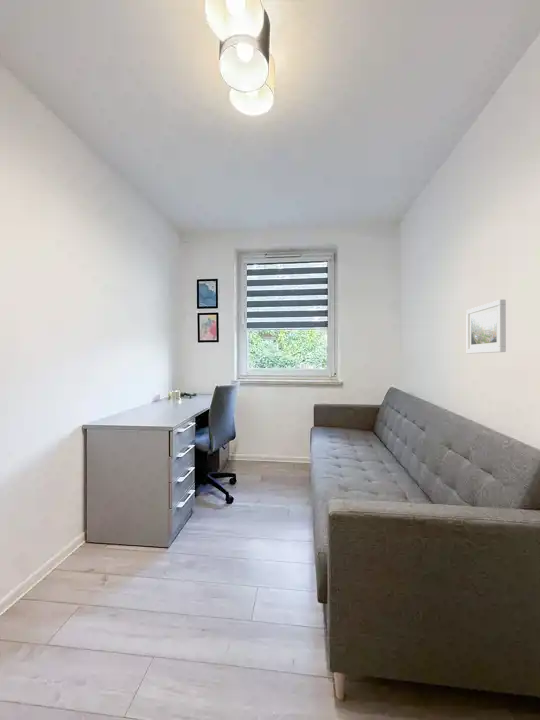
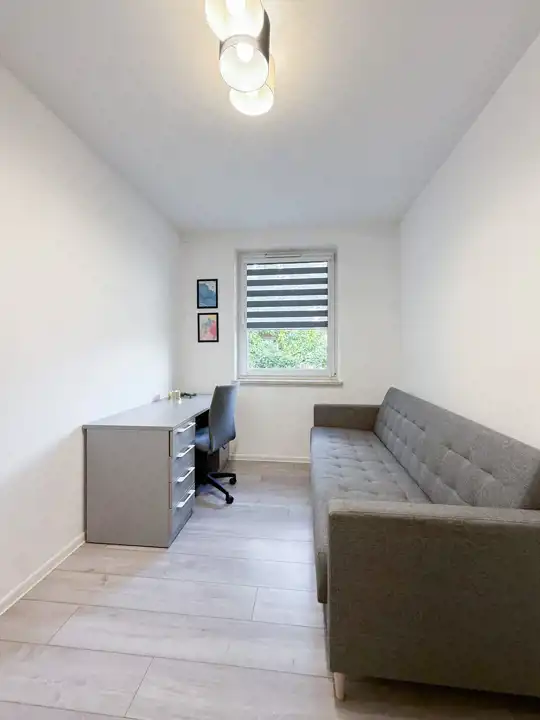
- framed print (484, 329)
